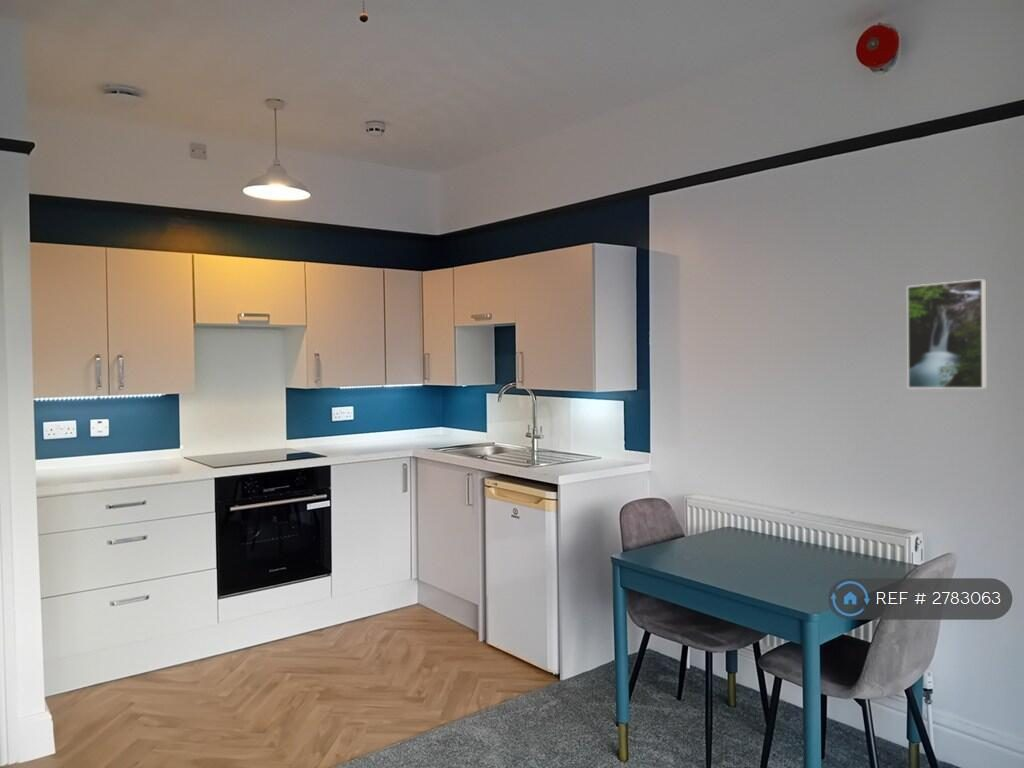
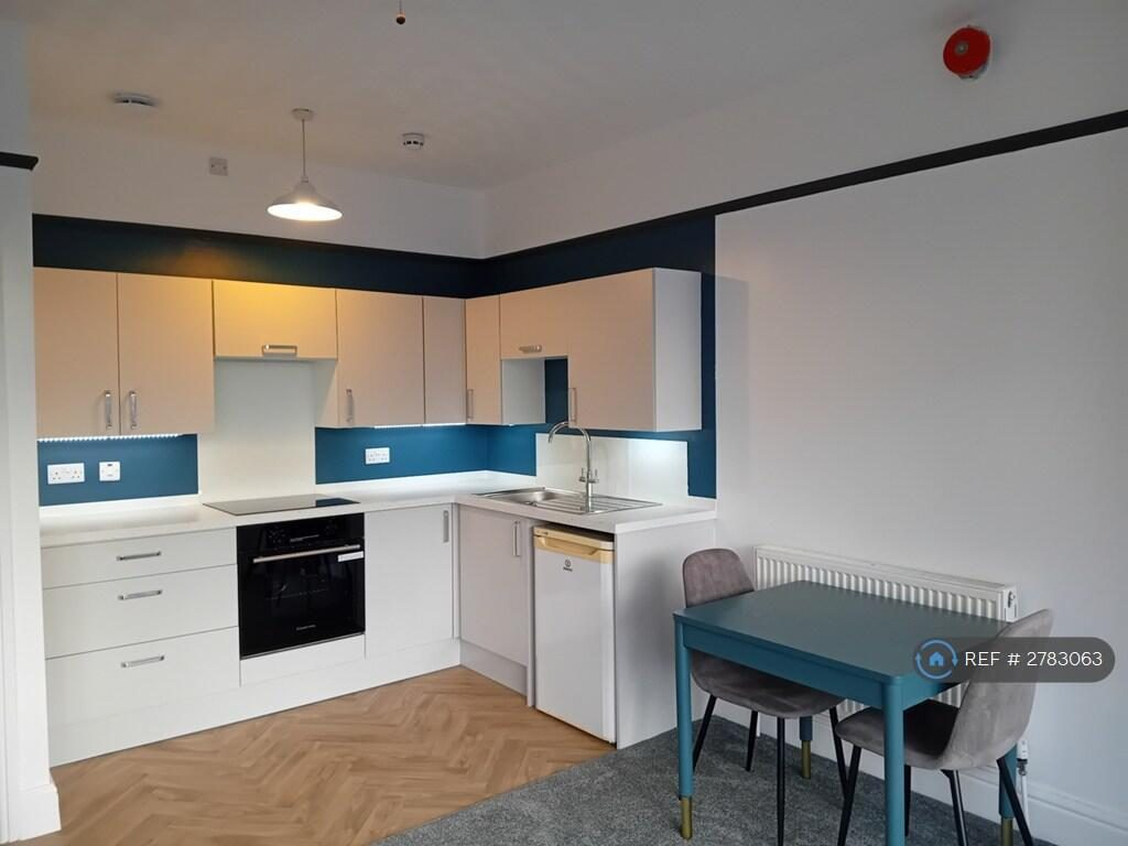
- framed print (945, 335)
